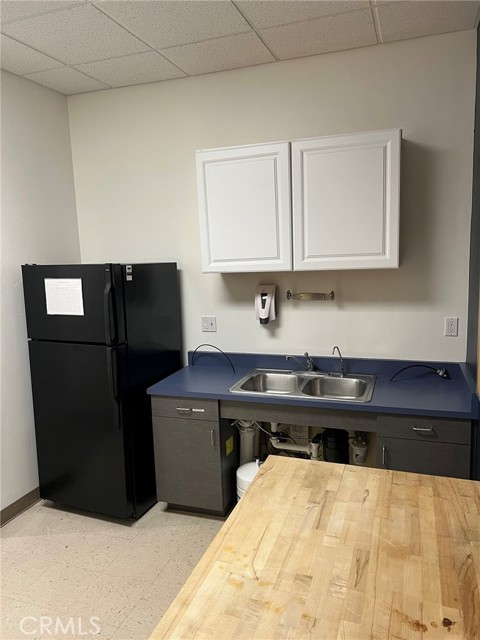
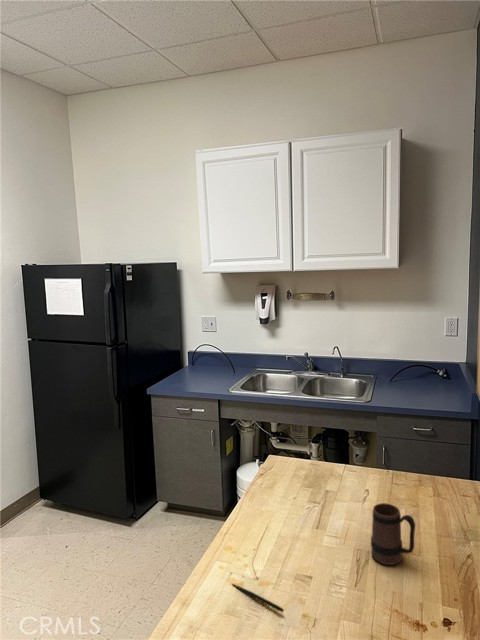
+ mug (392, 535)
+ pen (256, 595)
